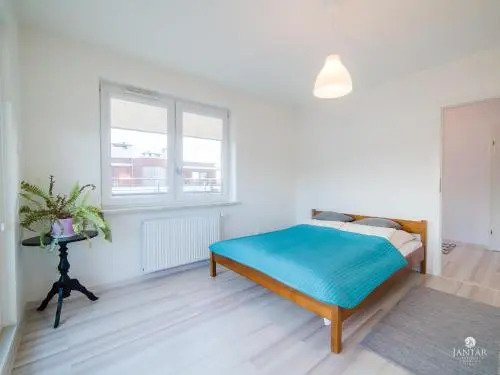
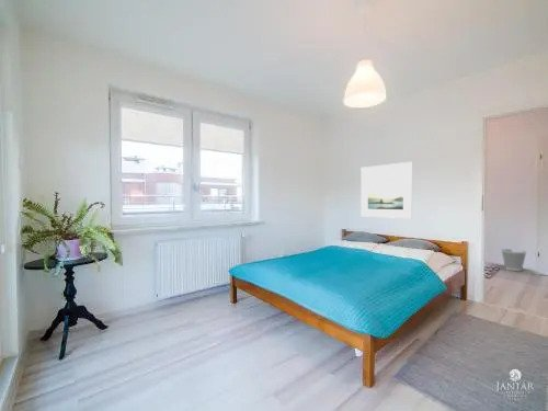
+ wastebasket (513, 260)
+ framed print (385, 191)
